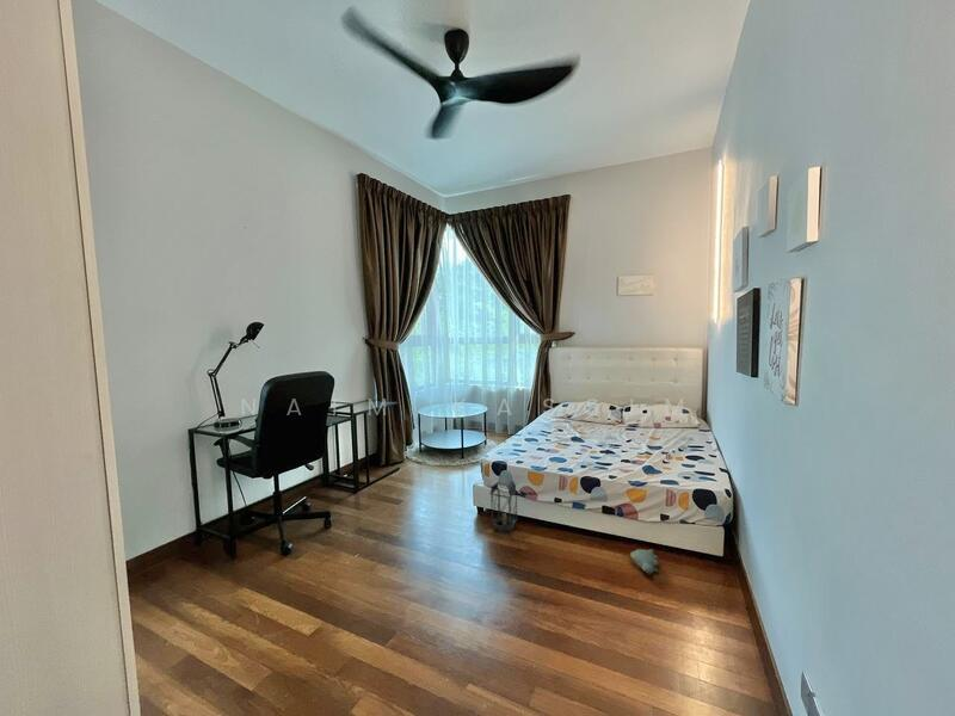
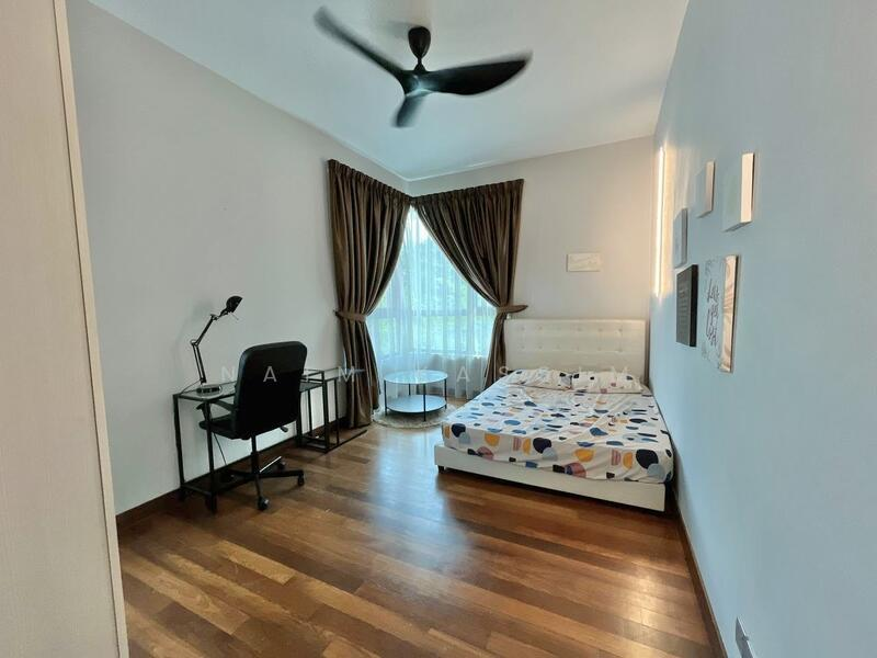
- lantern (503, 493)
- plush toy (643, 558)
